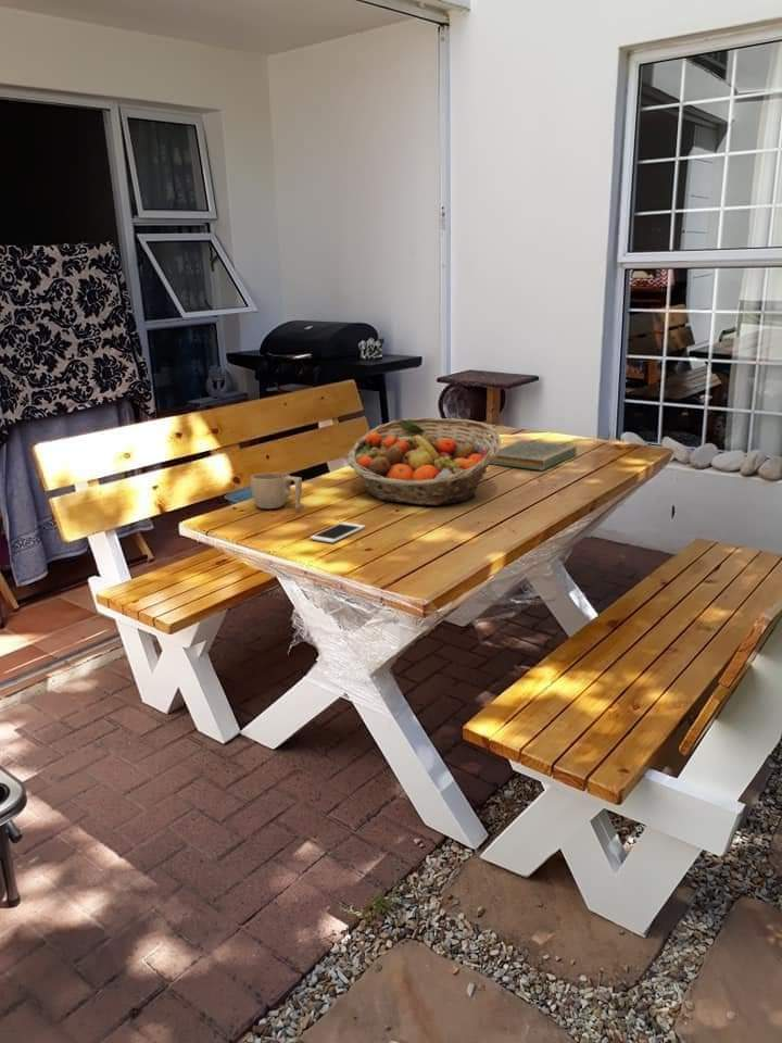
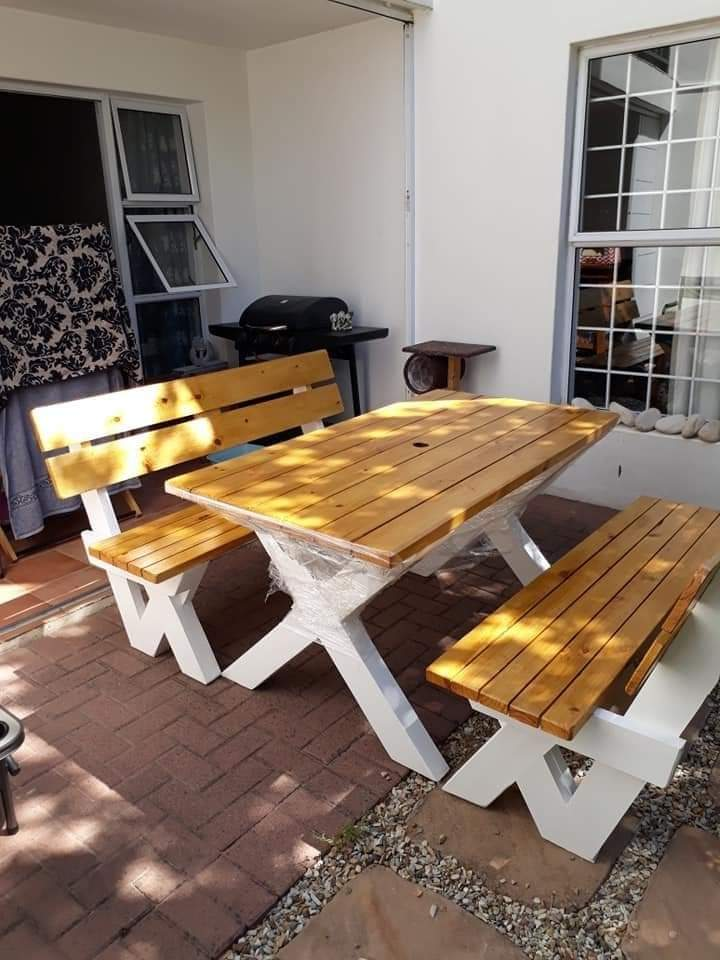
- fruit basket (422, 460)
- cup (277, 491)
- cell phone (338, 531)
- book (531, 454)
